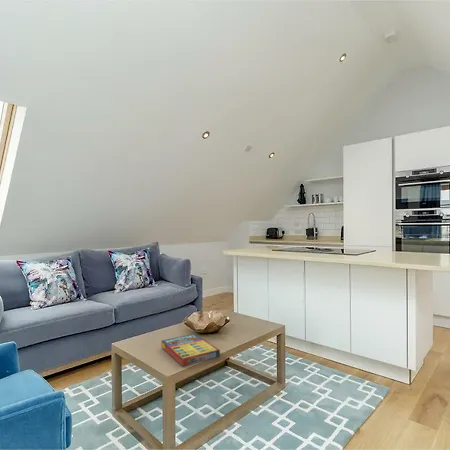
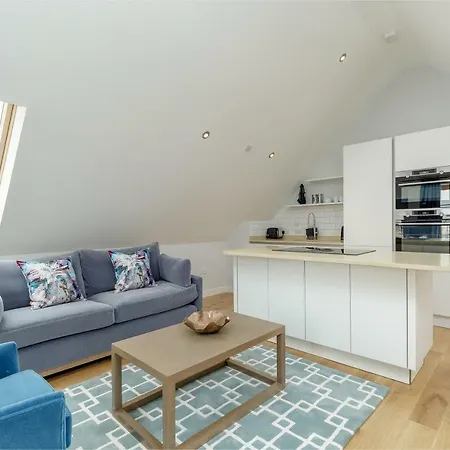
- game compilation box (189, 348)
